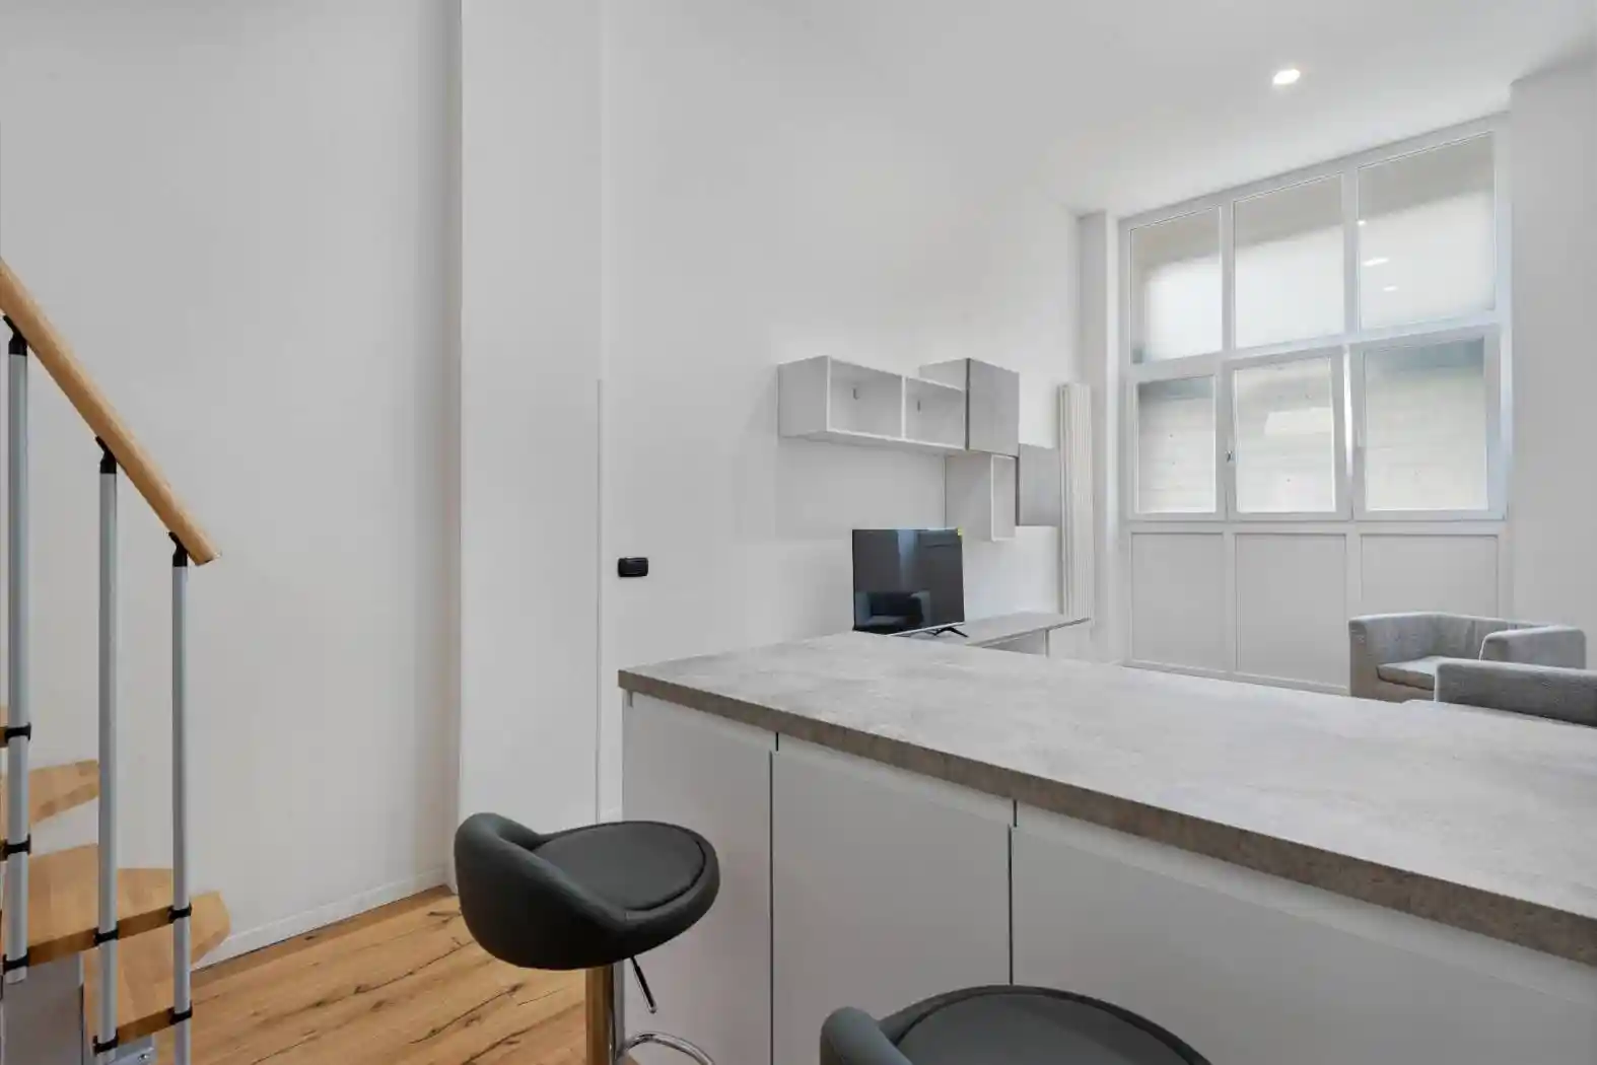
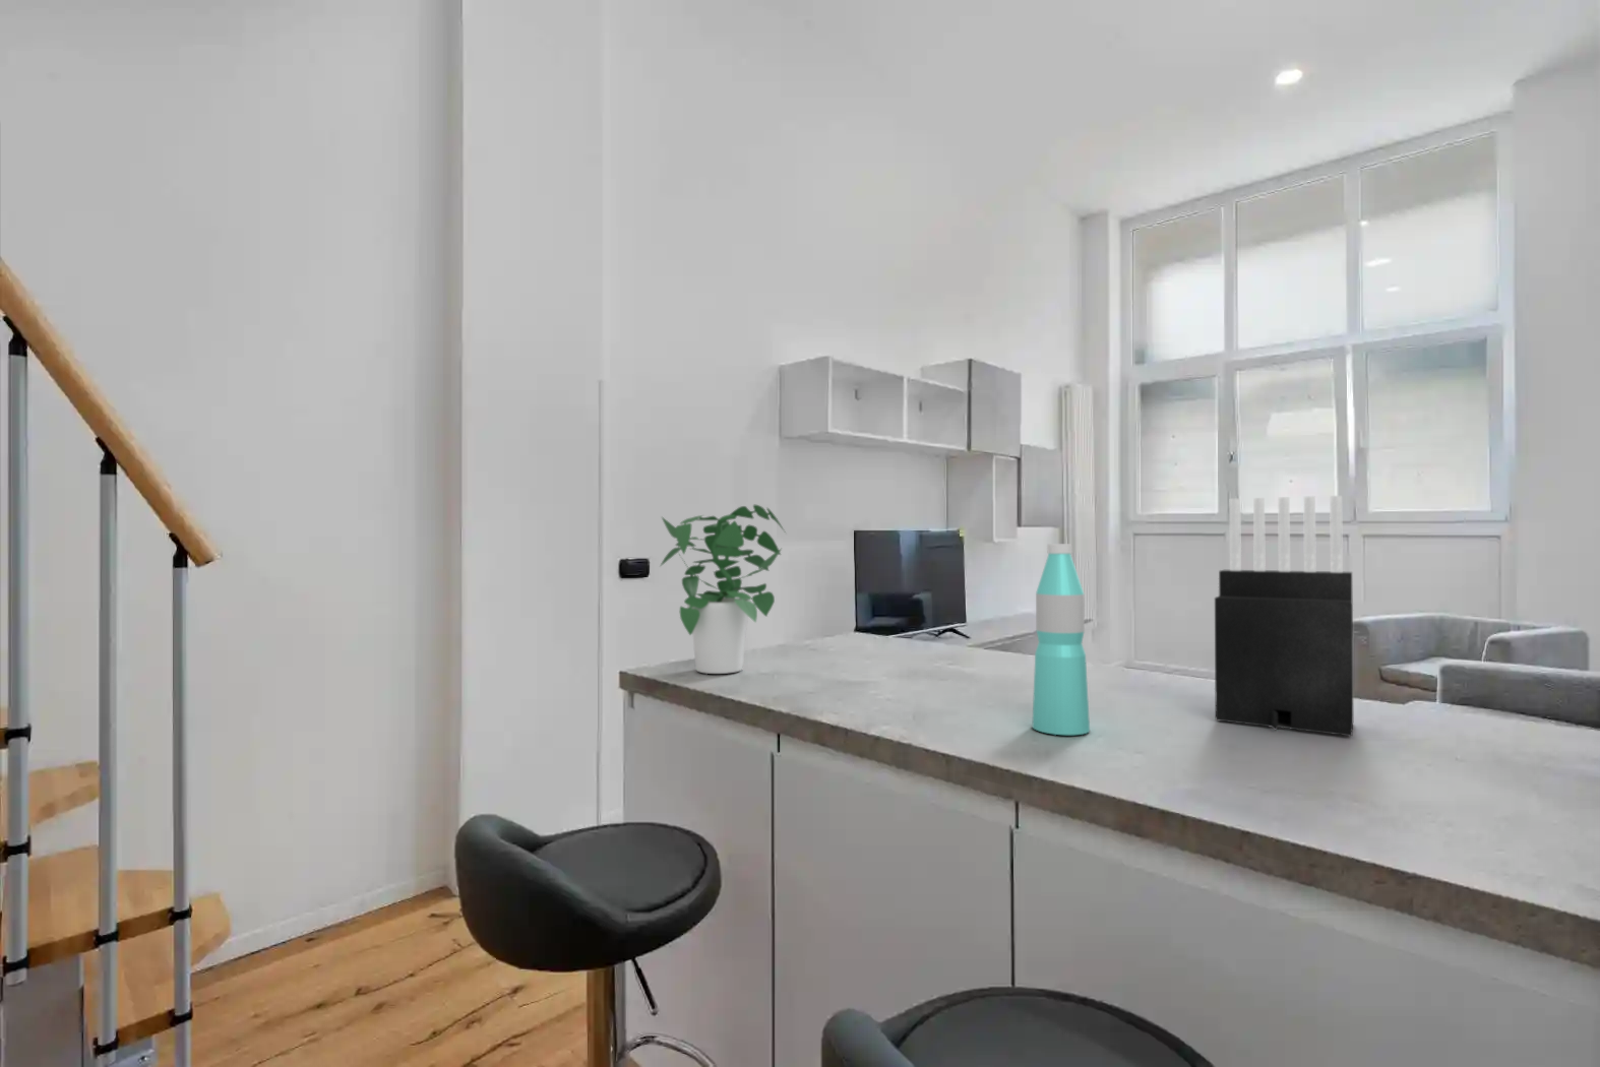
+ water bottle (1059, 635)
+ potted plant (726, 588)
+ knife block (1282, 610)
